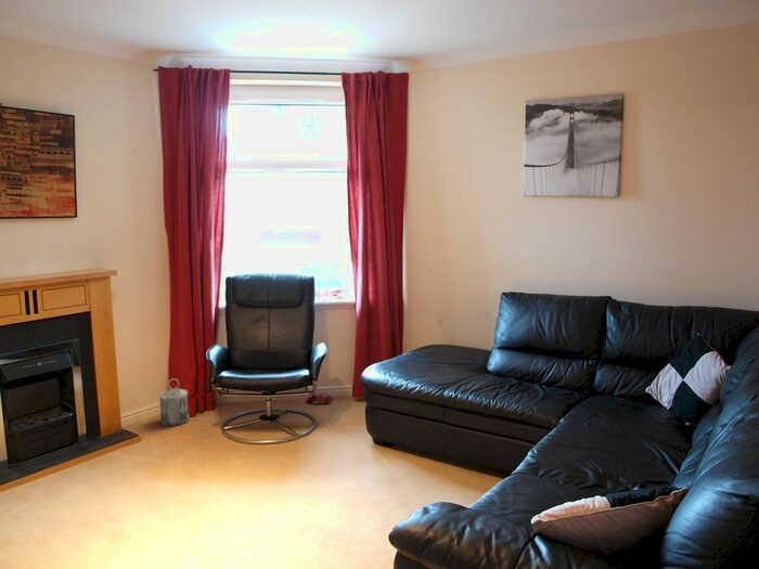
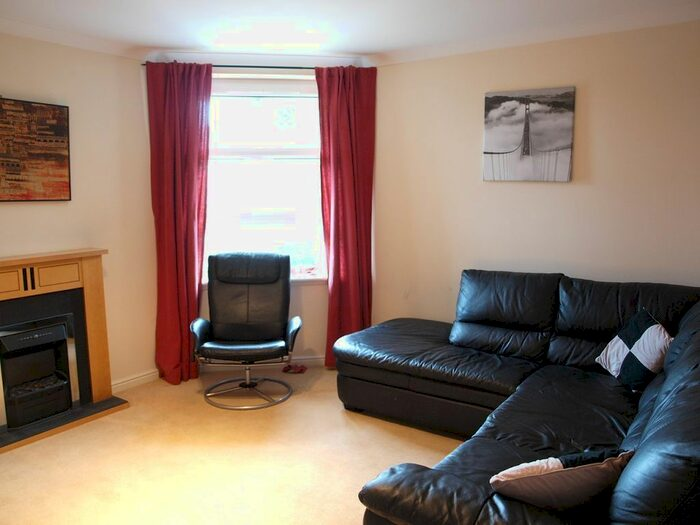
- lantern (173, 400)
